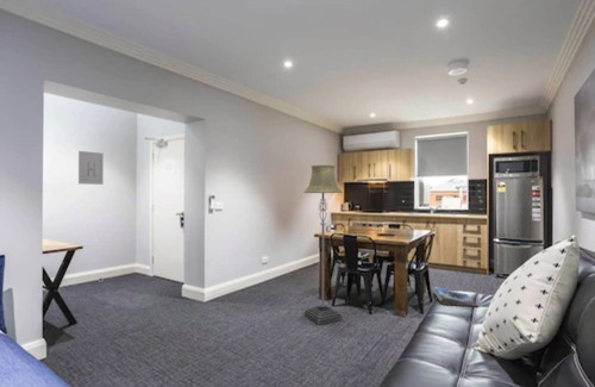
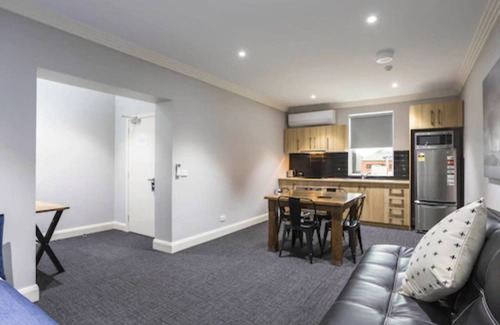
- magazine (453, 295)
- wall art (90, 168)
- floor lamp (322, 241)
